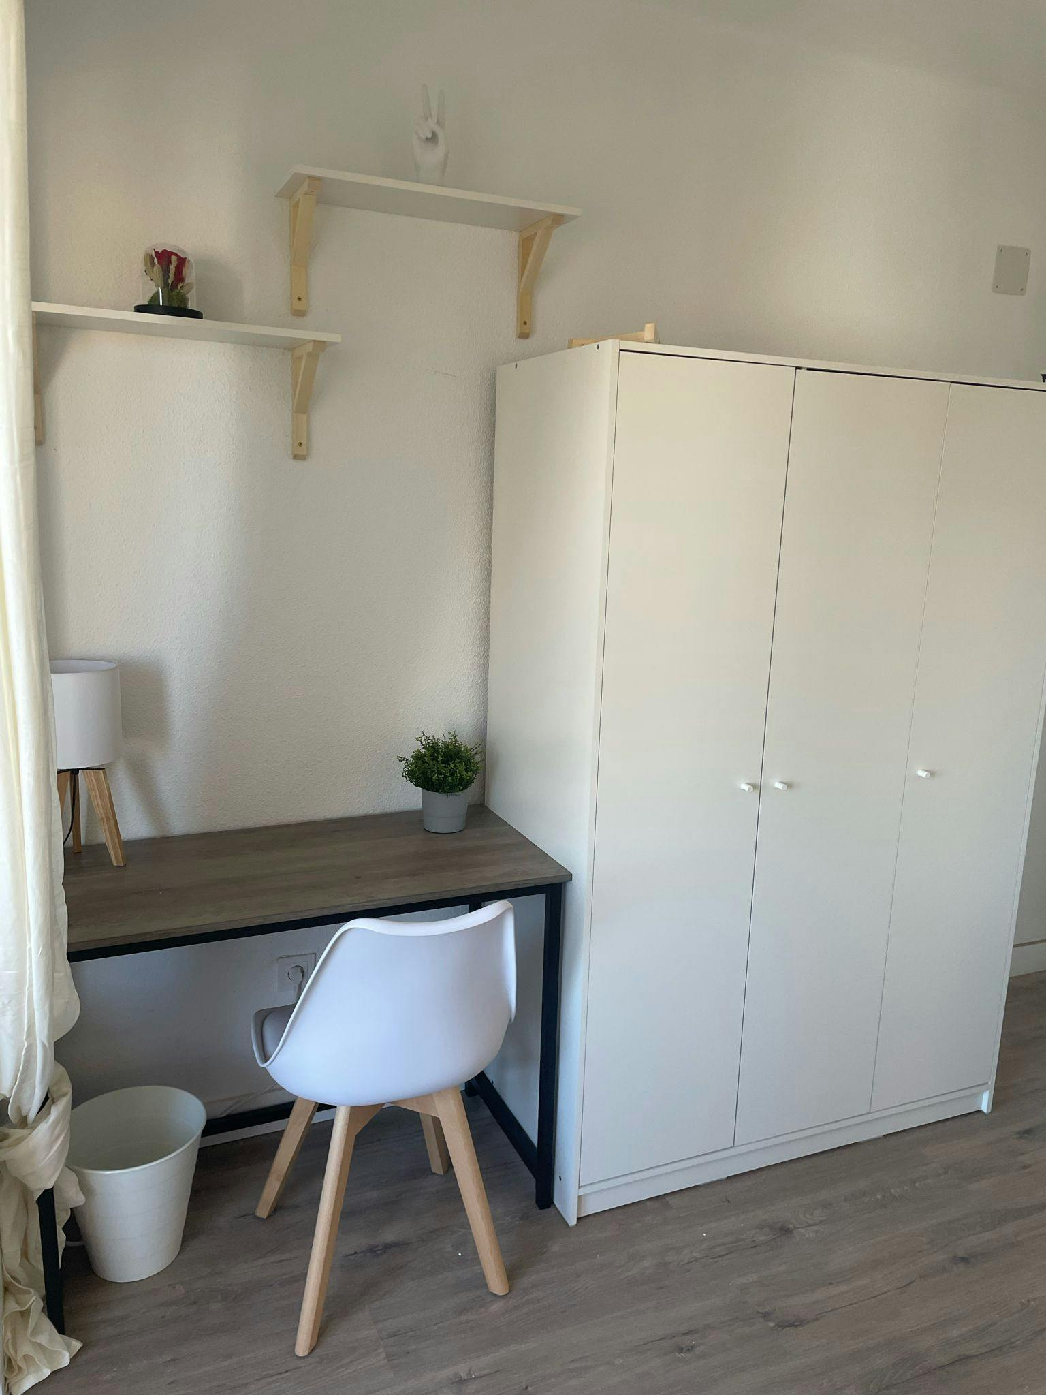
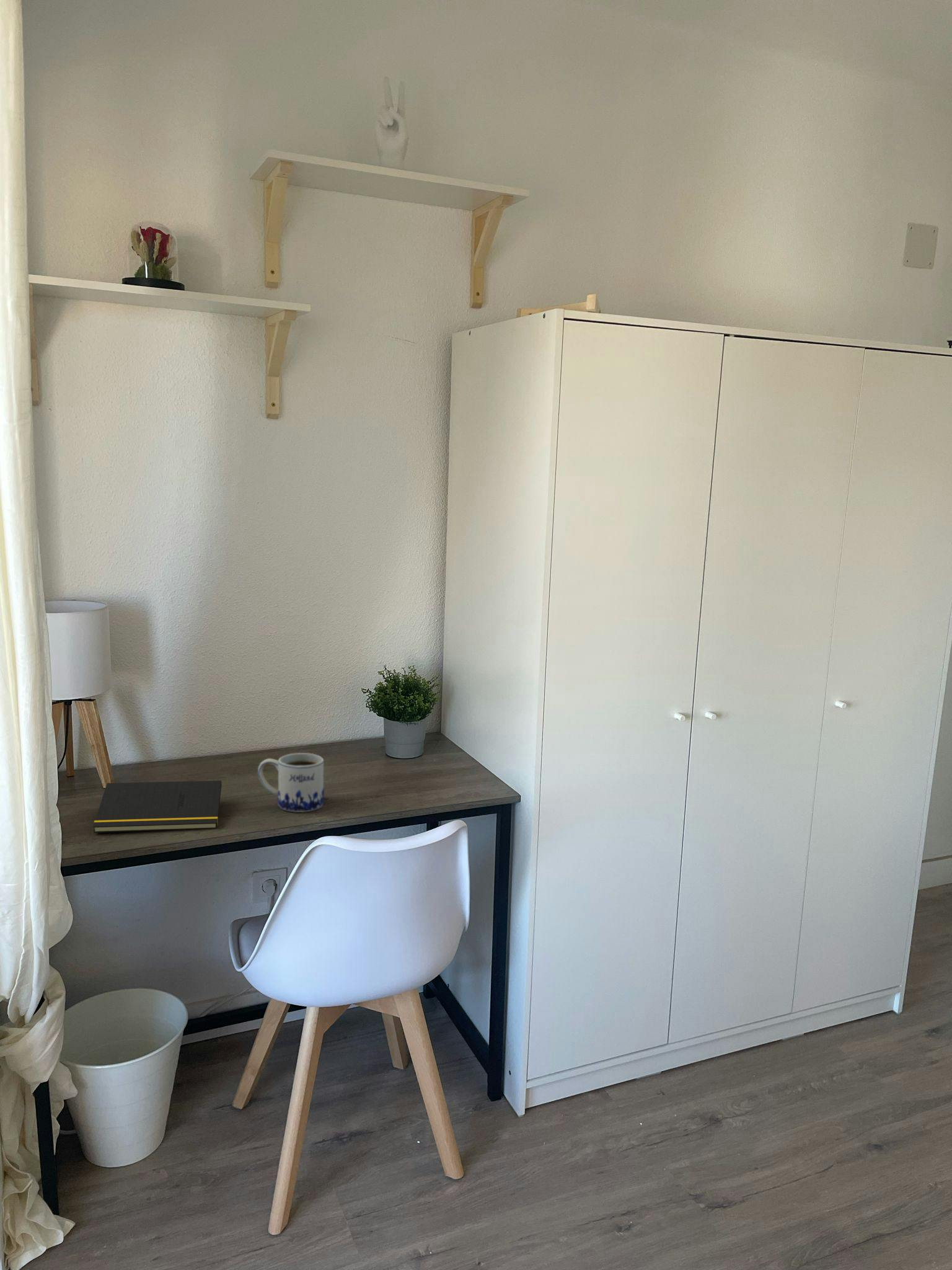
+ notepad (161, 805)
+ mug (294, 781)
